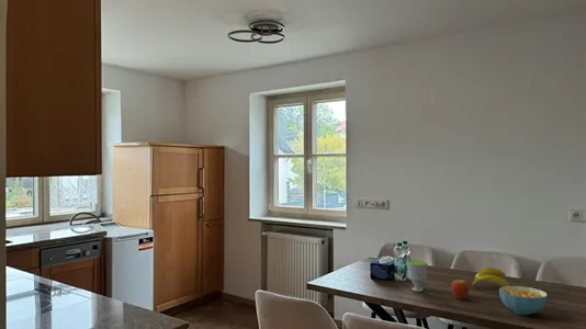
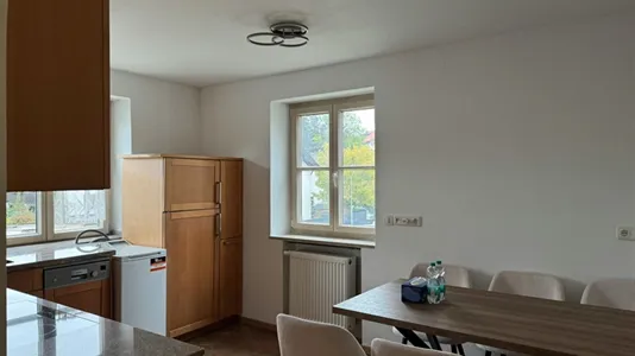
- fruit (460, 287)
- cereal bowl (522, 302)
- banana (489, 277)
- cup (417, 275)
